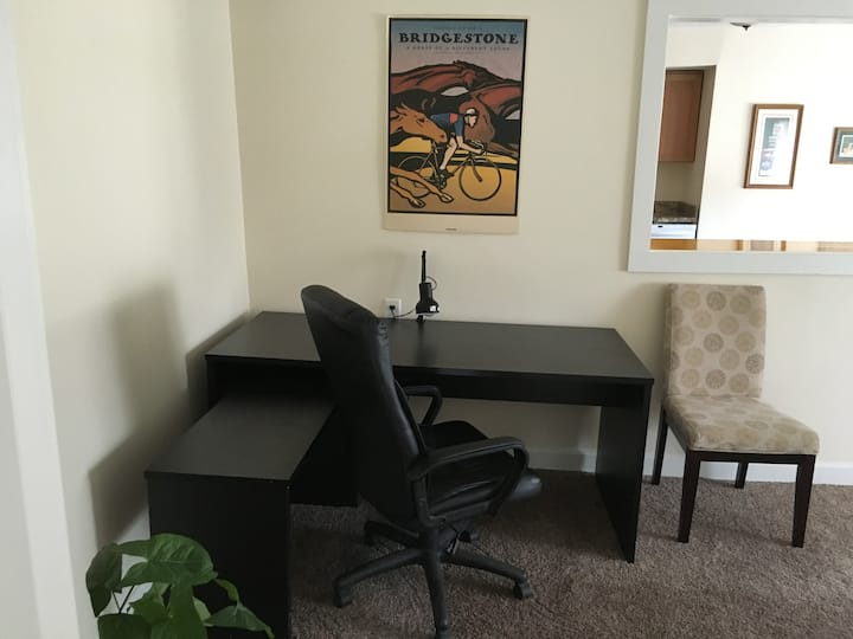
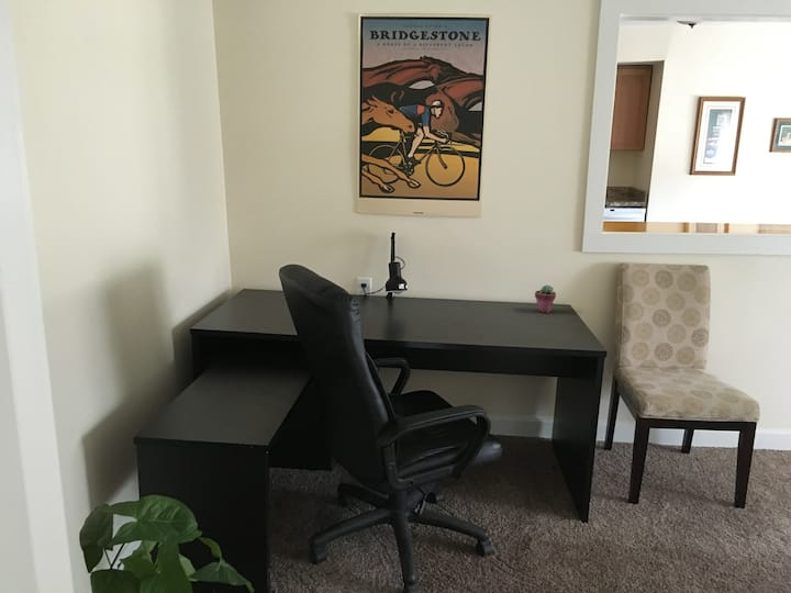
+ potted succulent (545, 298)
